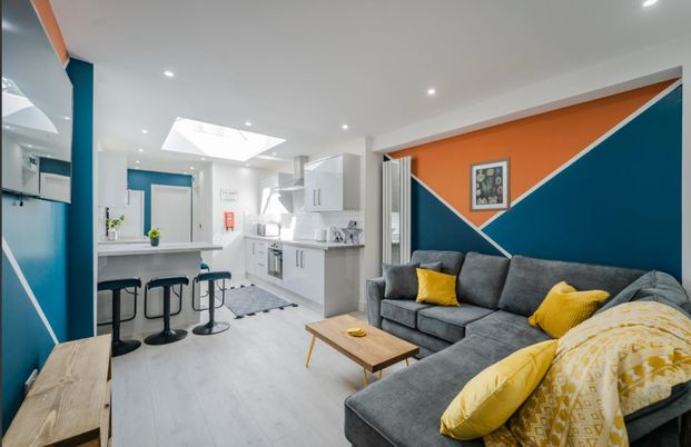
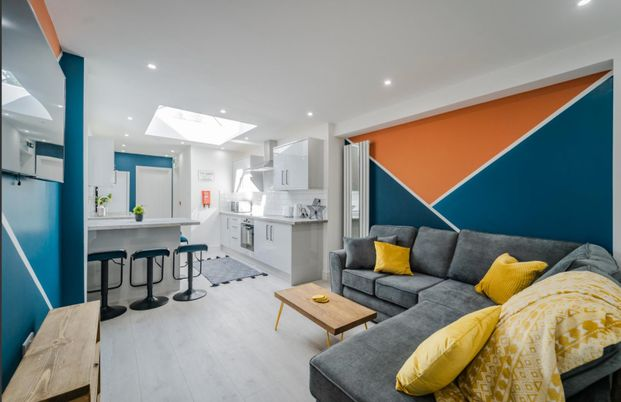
- wall art (488, 186)
